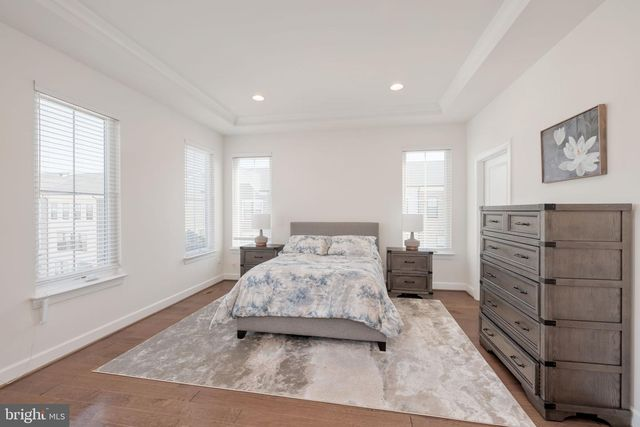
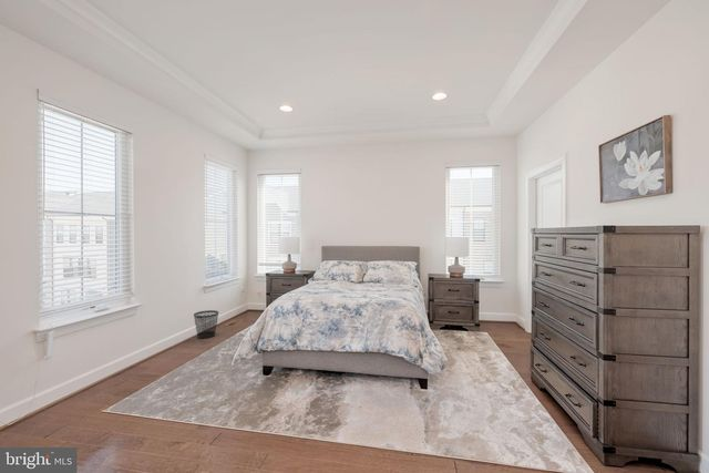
+ wastebasket (206, 323)
